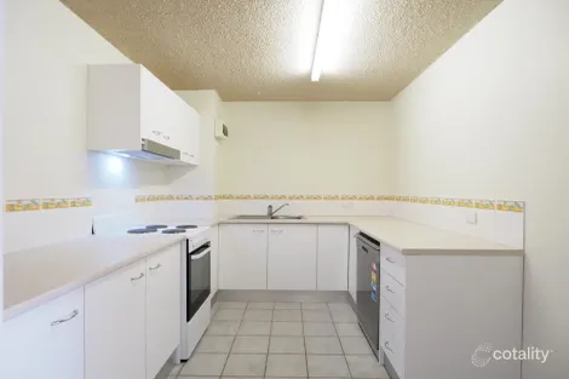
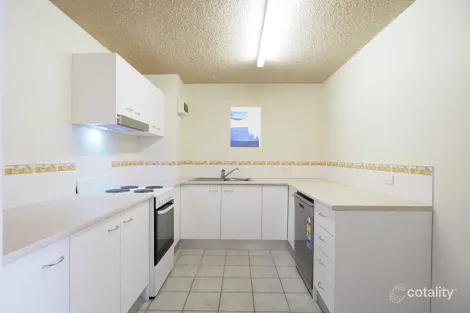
+ wall art (245, 127)
